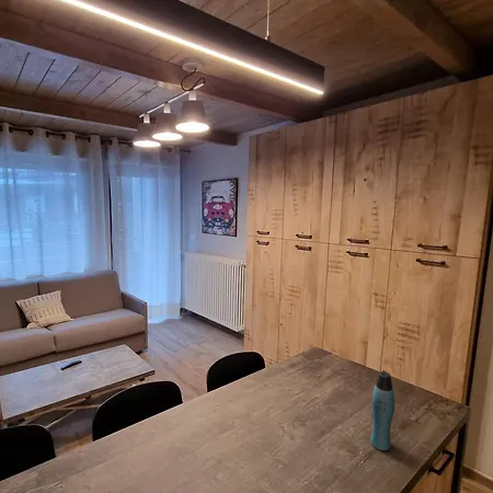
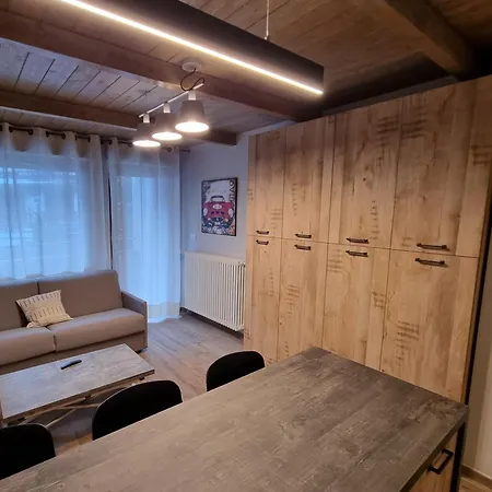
- bottle (382, 409)
